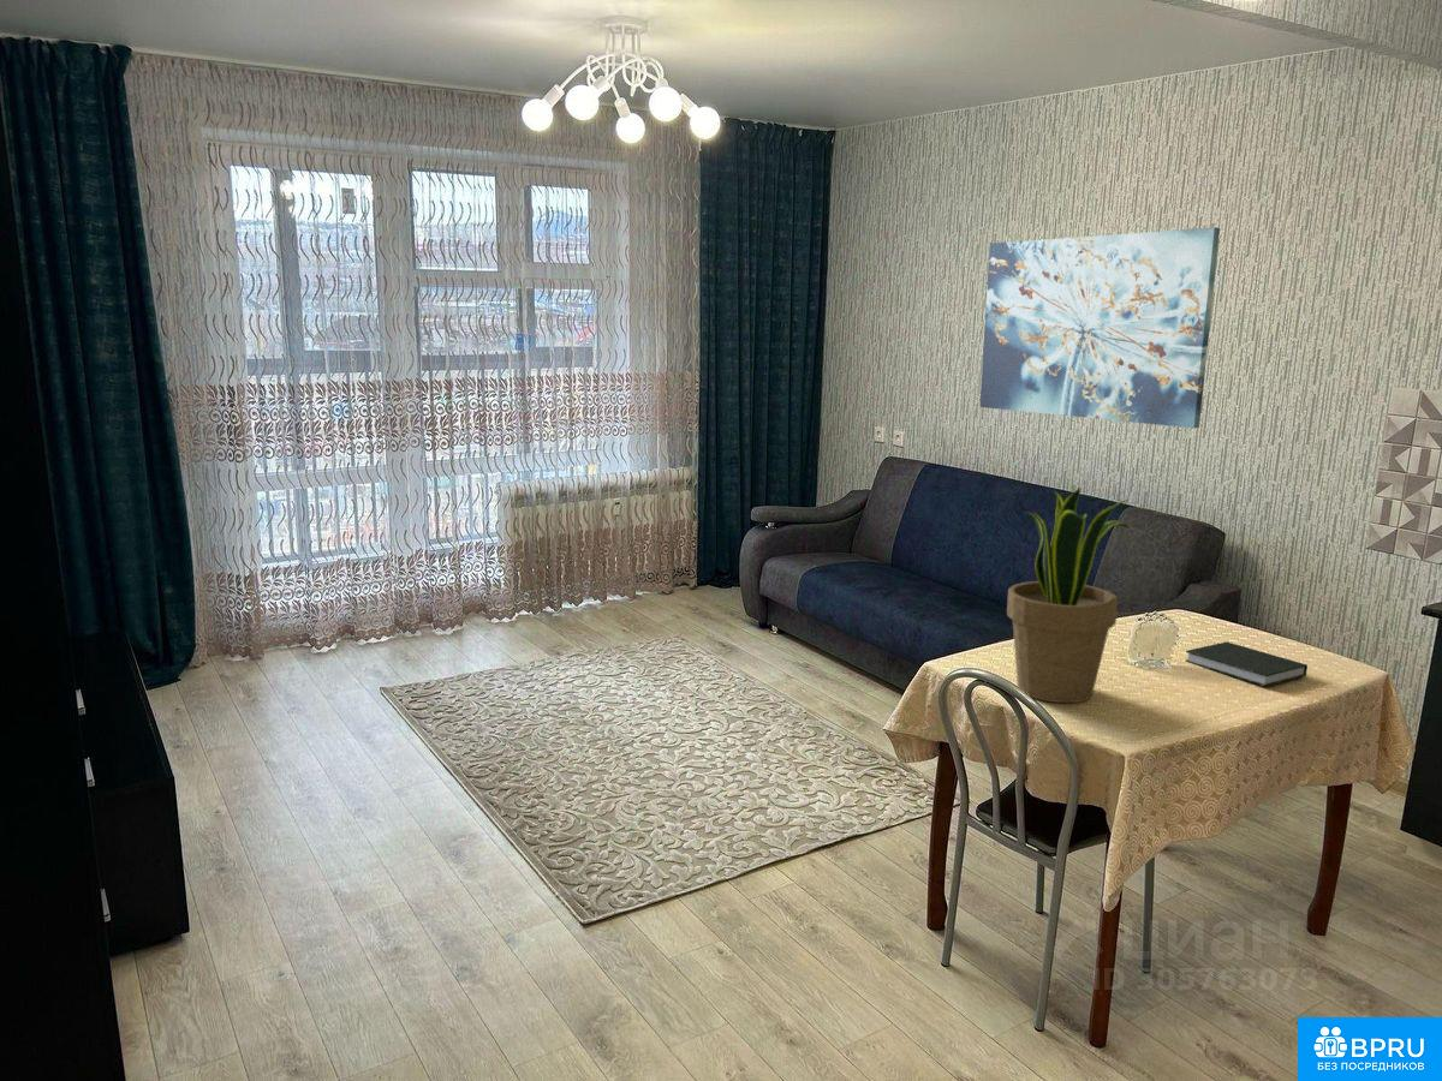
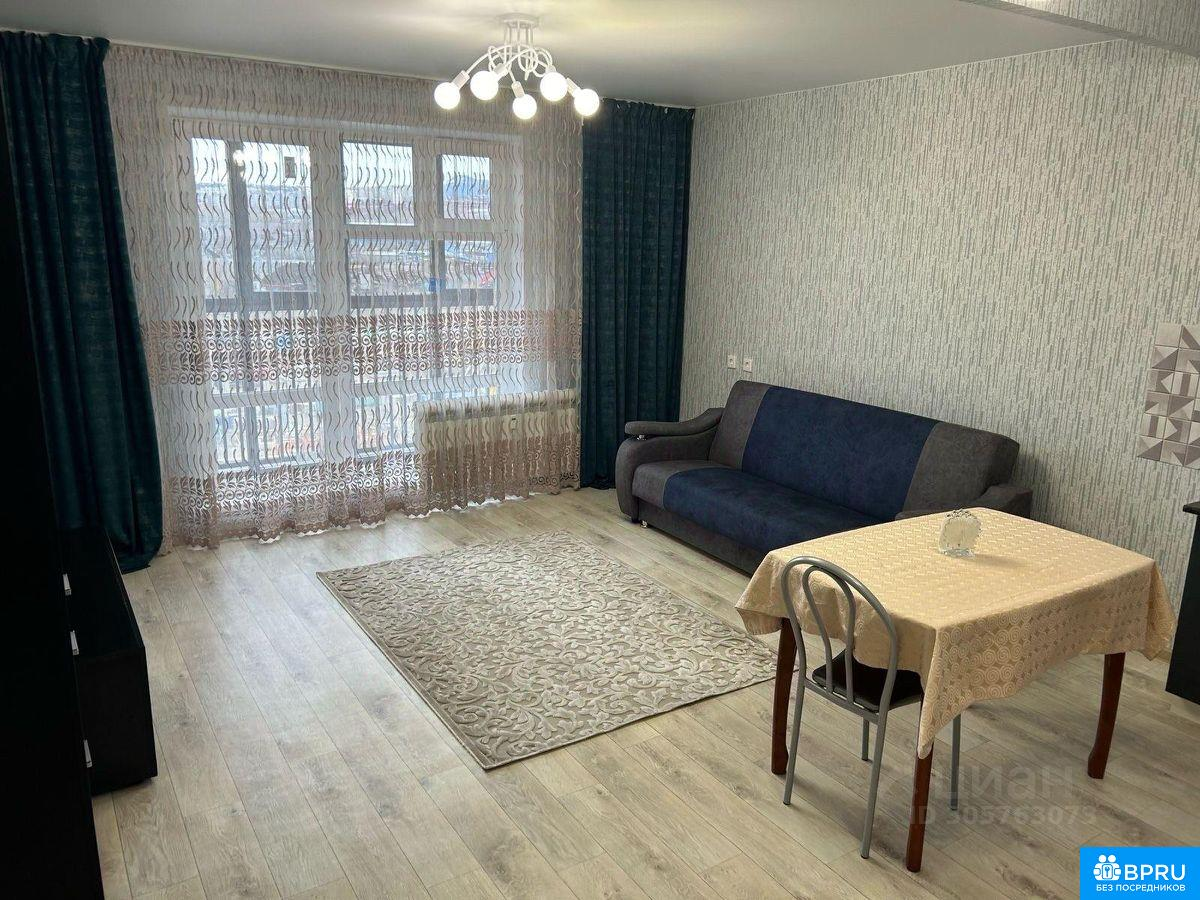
- potted plant (1072, 590)
- wall art (1085, 328)
- book (1245, 663)
